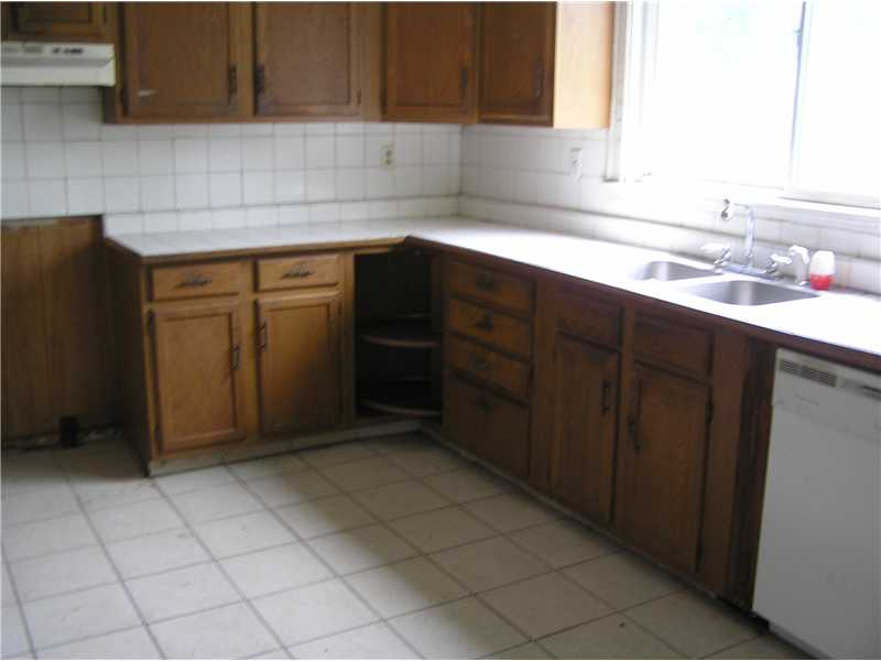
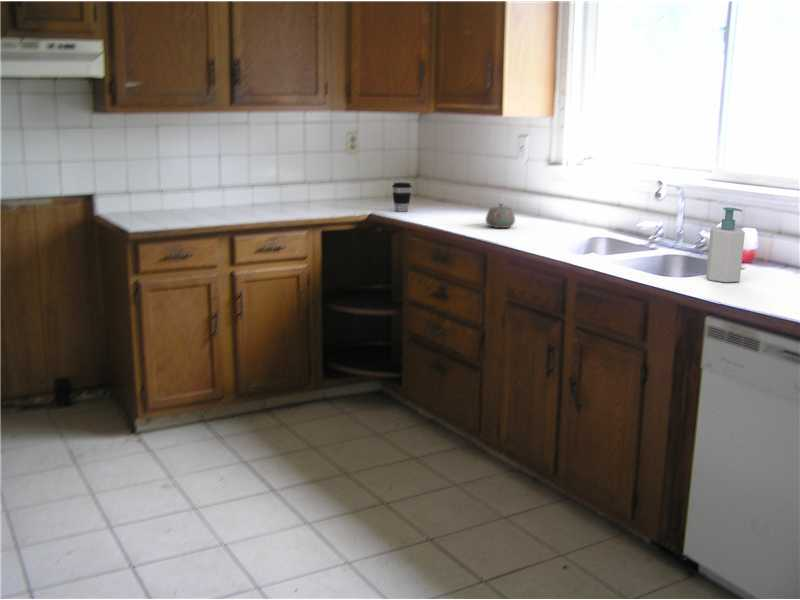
+ teapot (501, 215)
+ soap bottle (726, 243)
+ coffee cup (401, 197)
